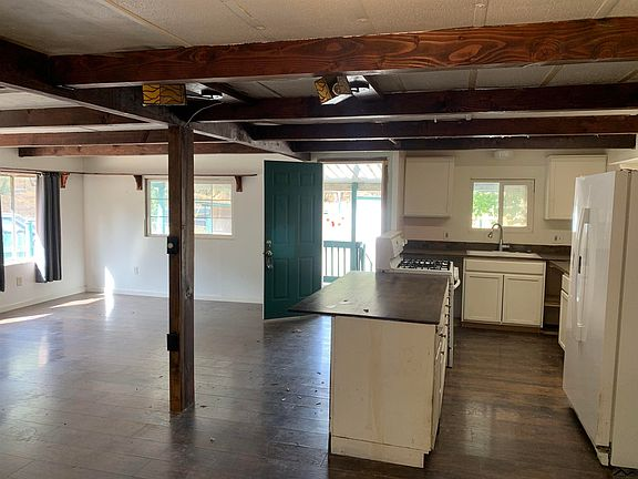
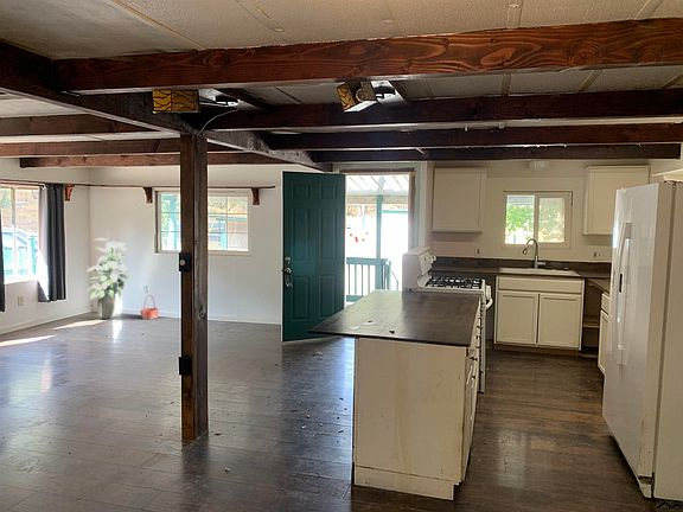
+ basket (149, 308)
+ indoor plant (107, 277)
